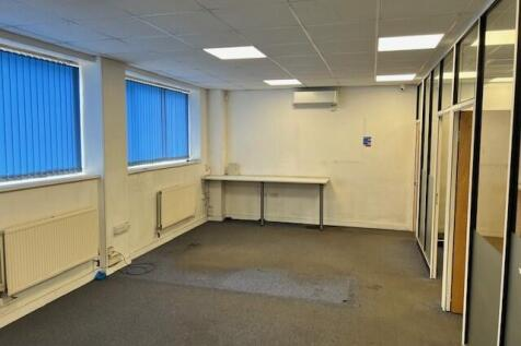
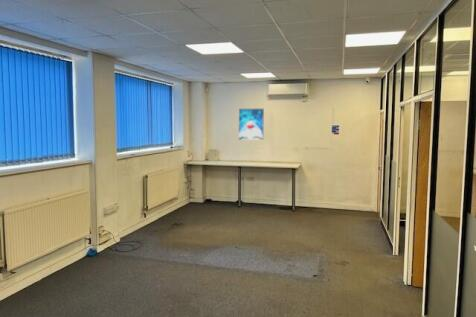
+ wall art (251, 124)
